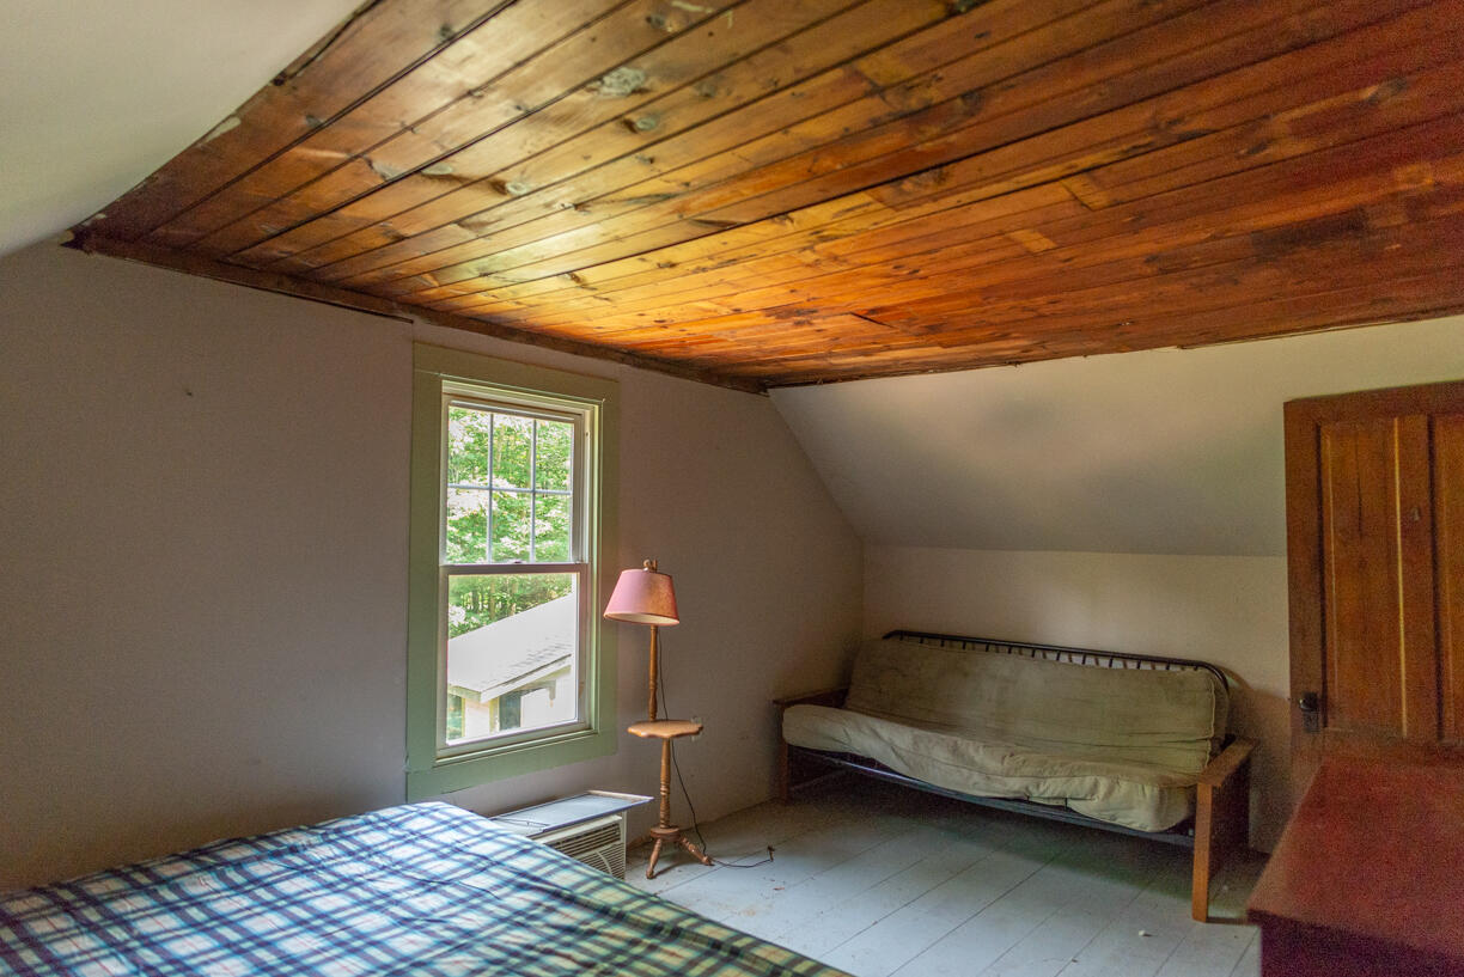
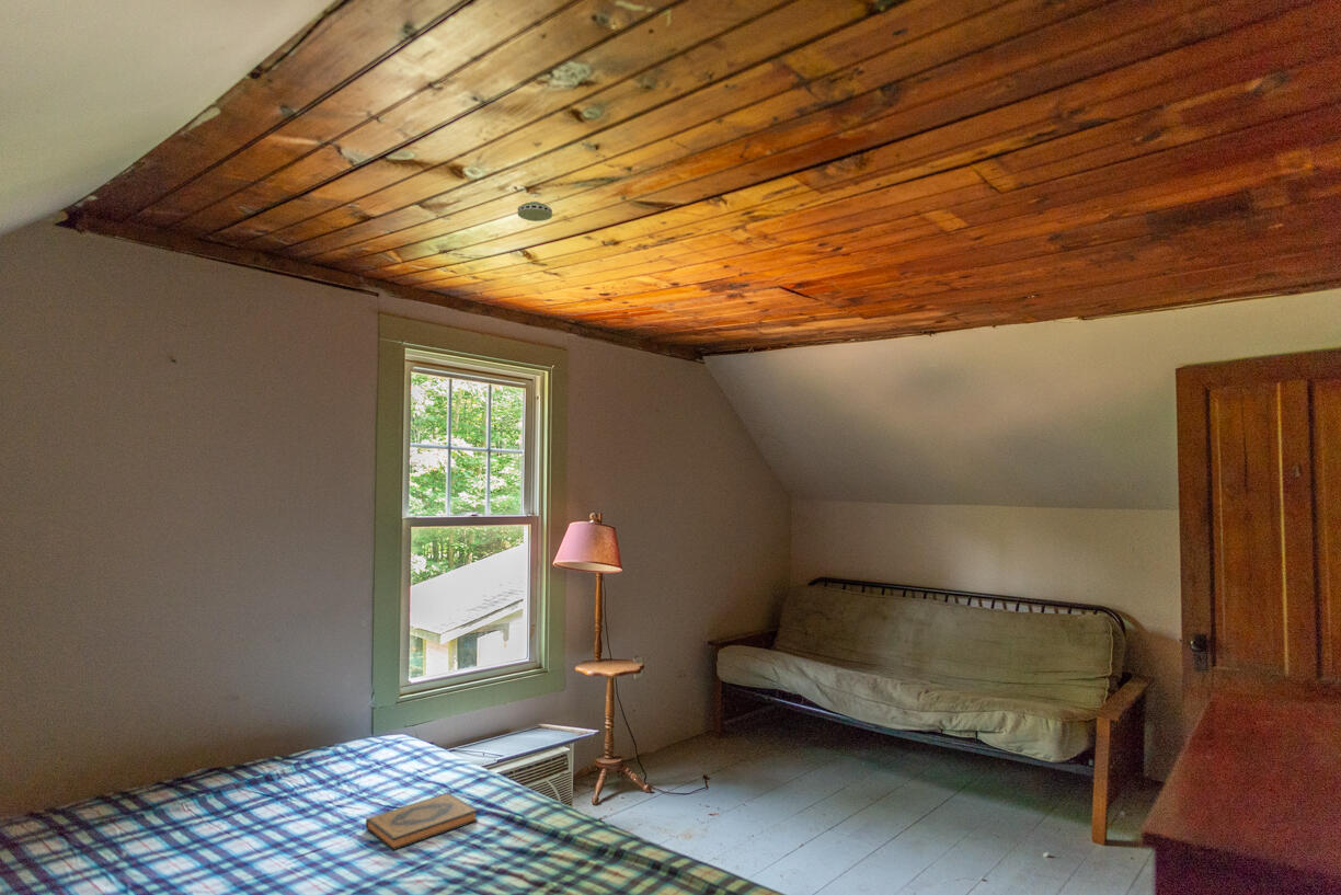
+ smoke detector (535, 211)
+ hardback book (422, 818)
